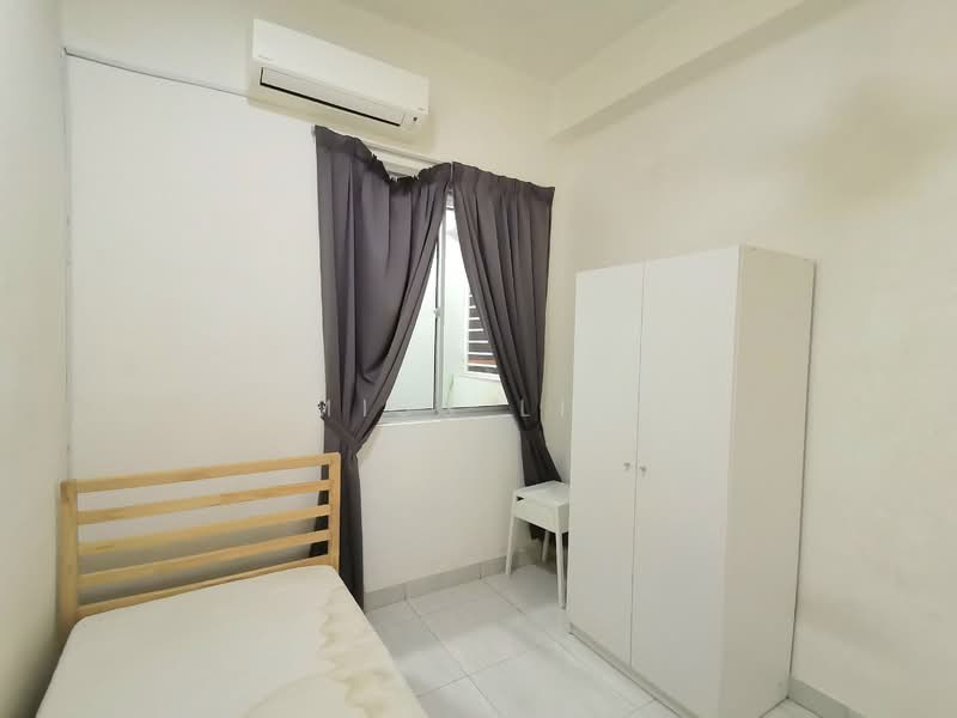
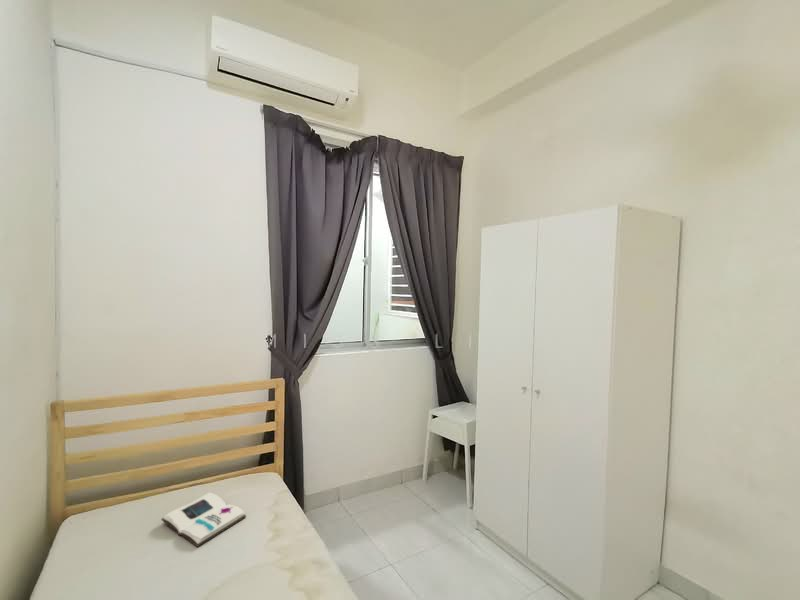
+ book (204, 515)
